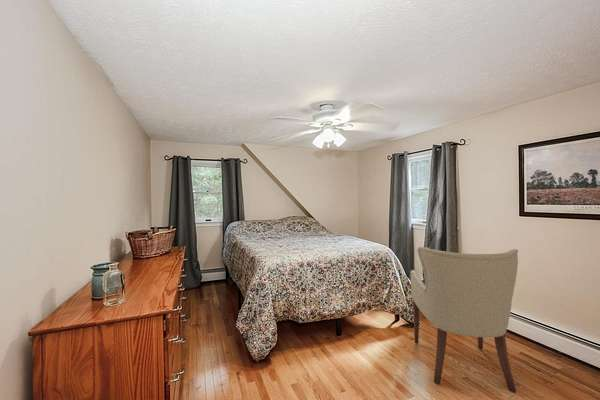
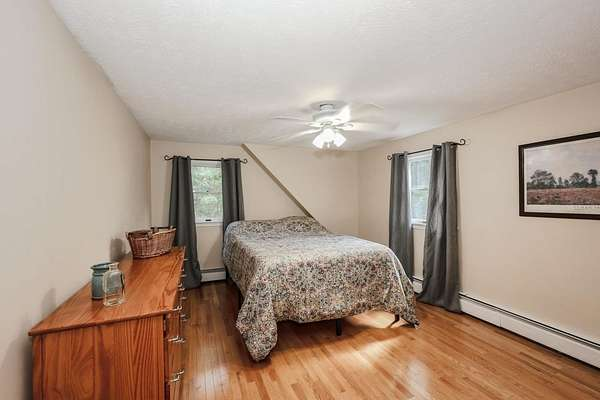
- chair (459, 305)
